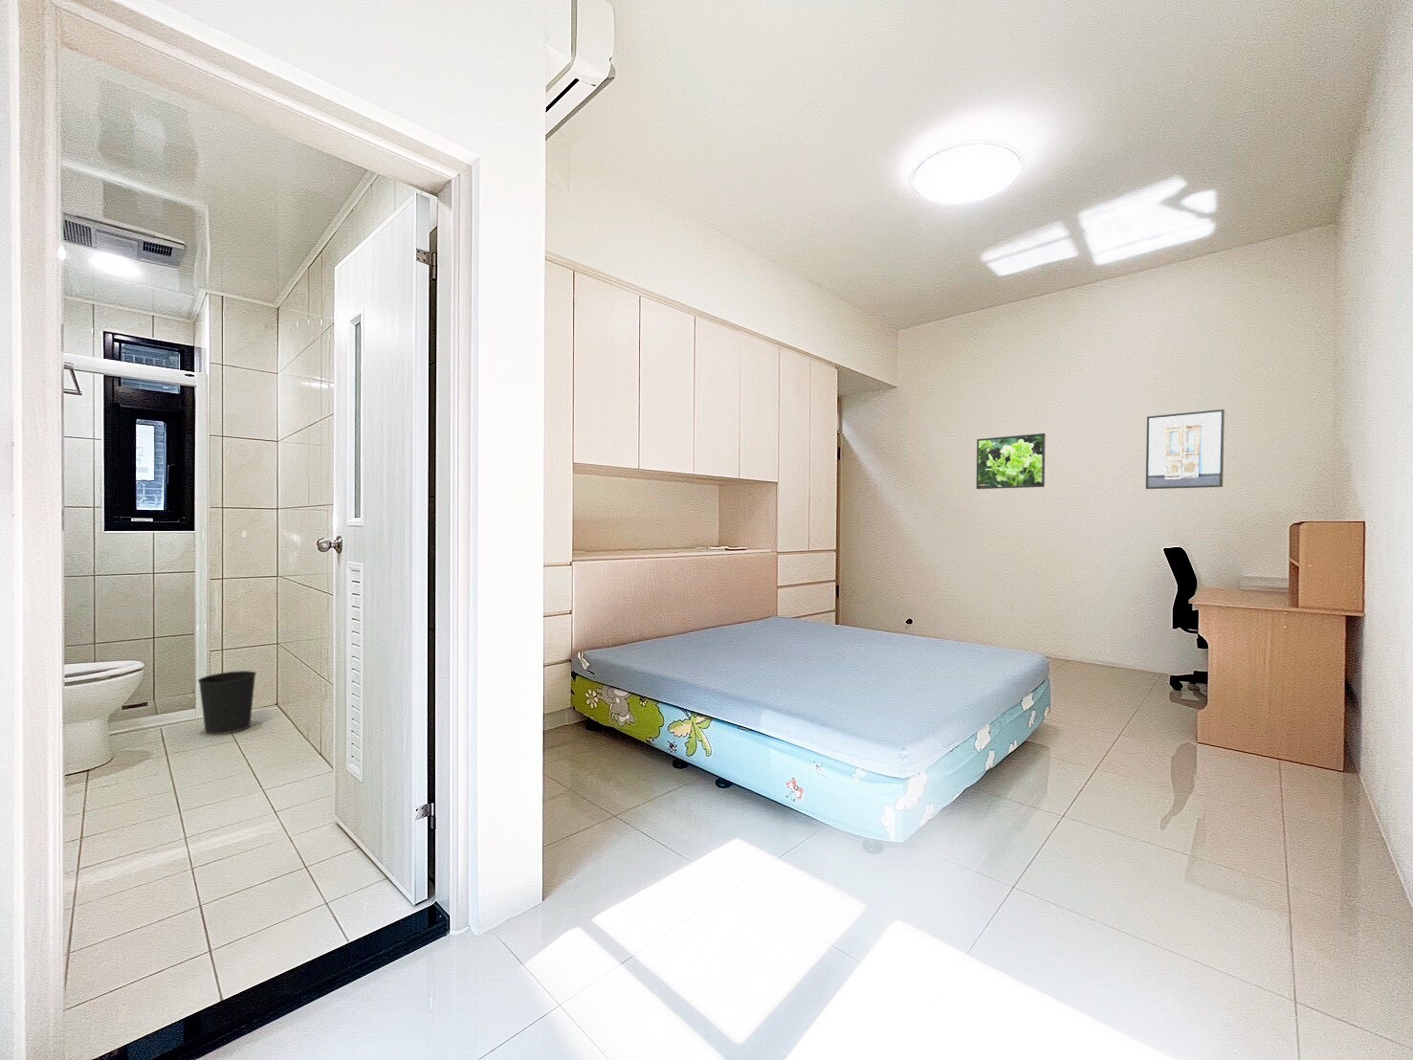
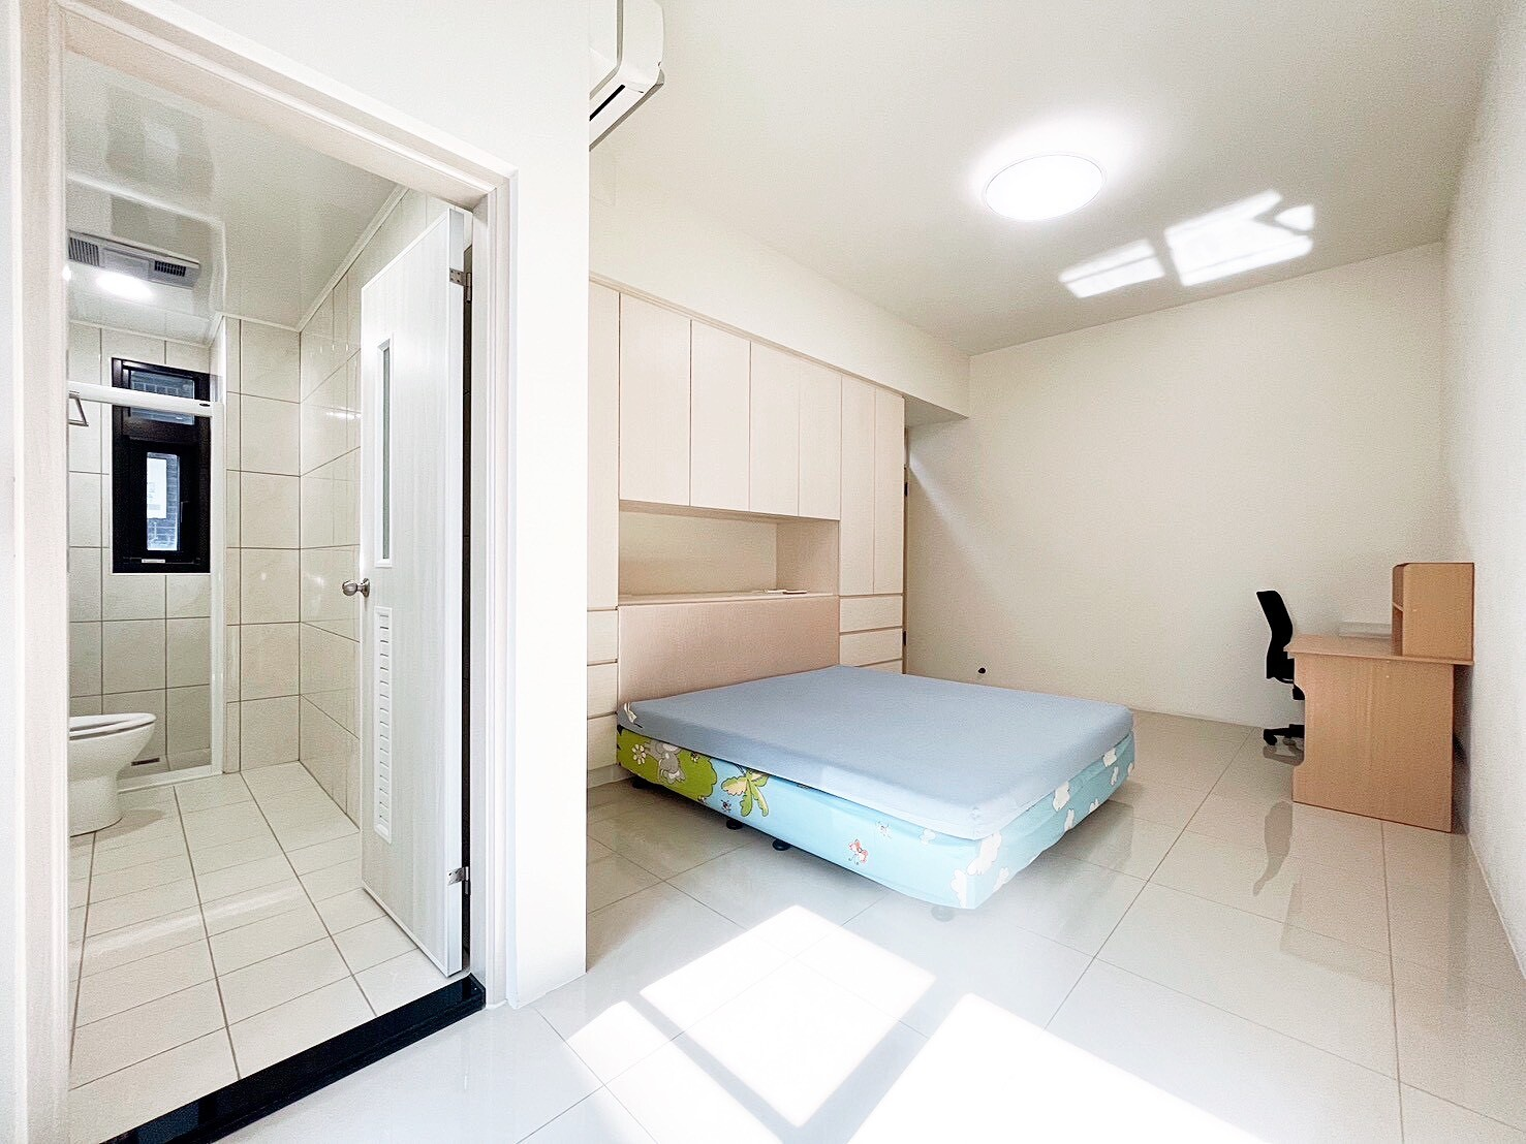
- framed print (1184, 451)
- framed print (1009, 462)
- wastebasket (227, 703)
